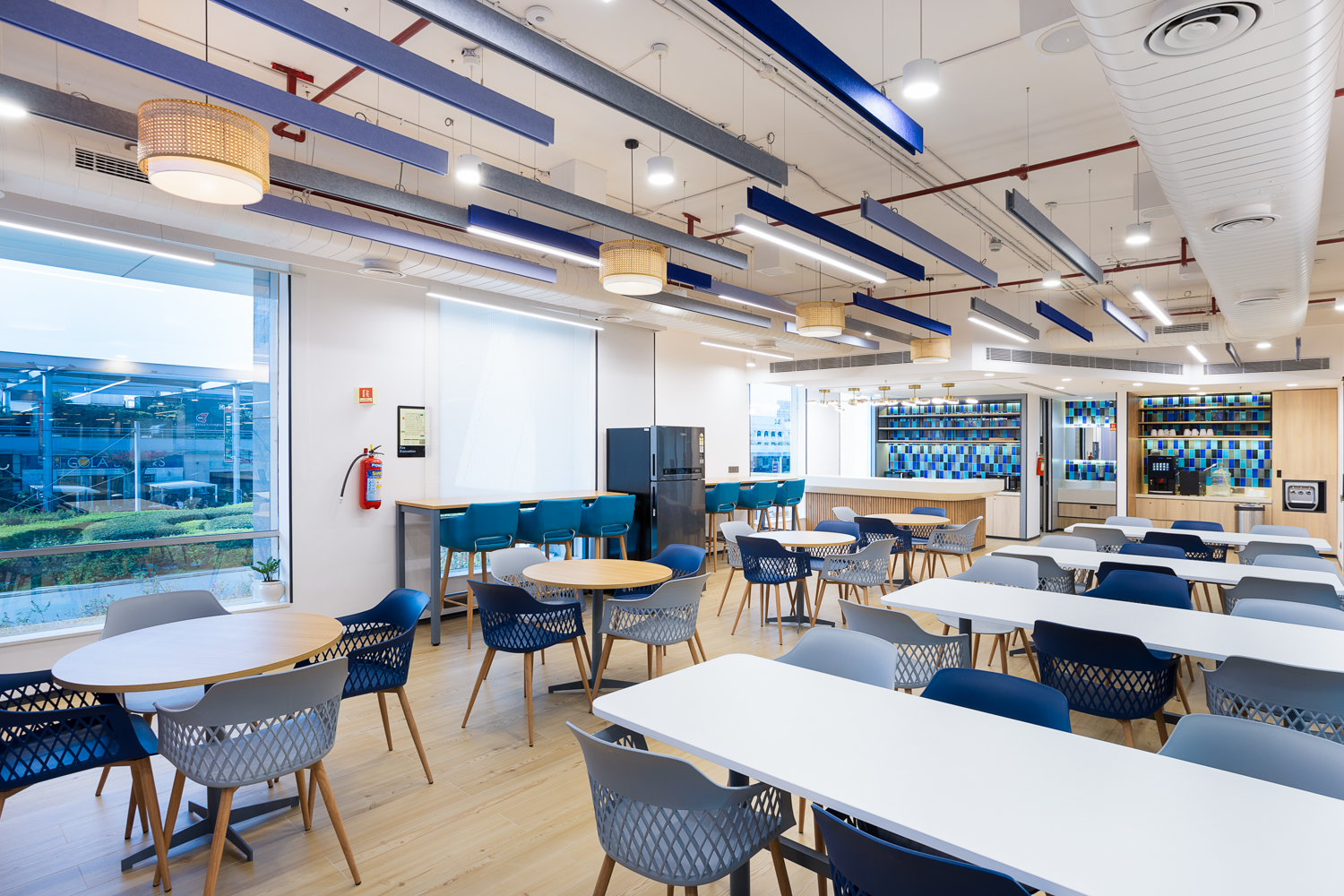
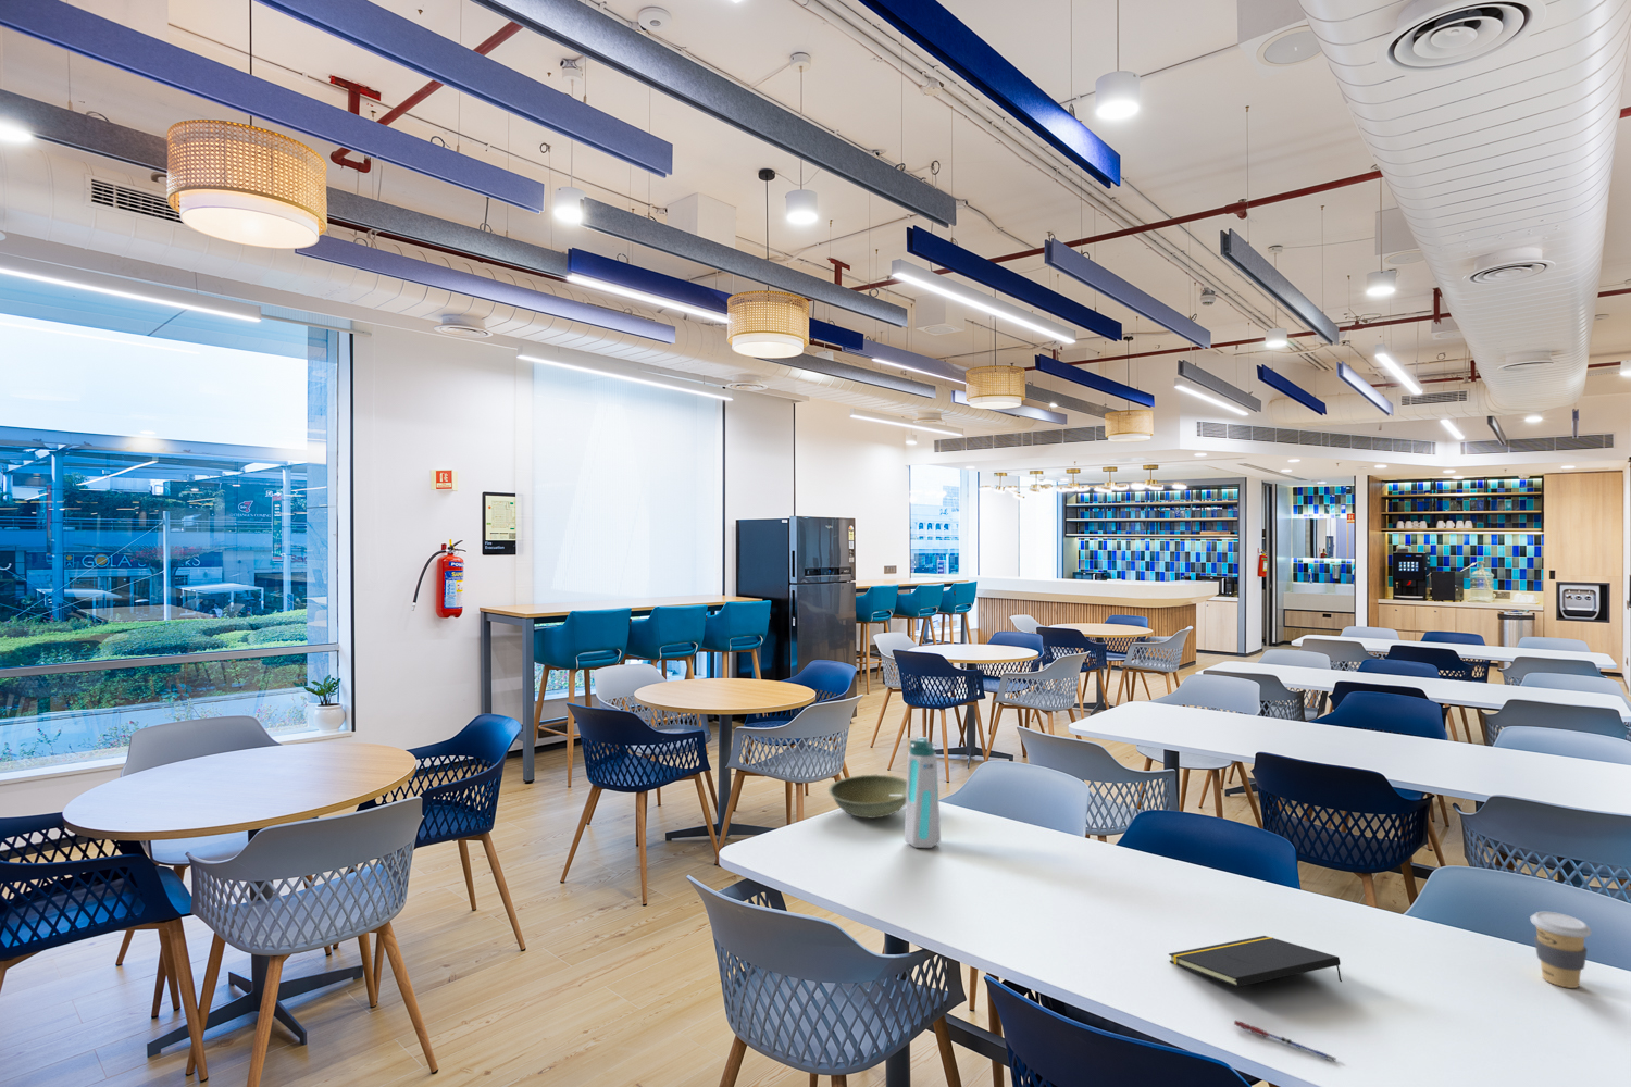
+ coffee cup (1561, 950)
+ pen (1283, 1040)
+ bowl (871, 799)
+ notepad (1251, 958)
+ water bottle (922, 790)
